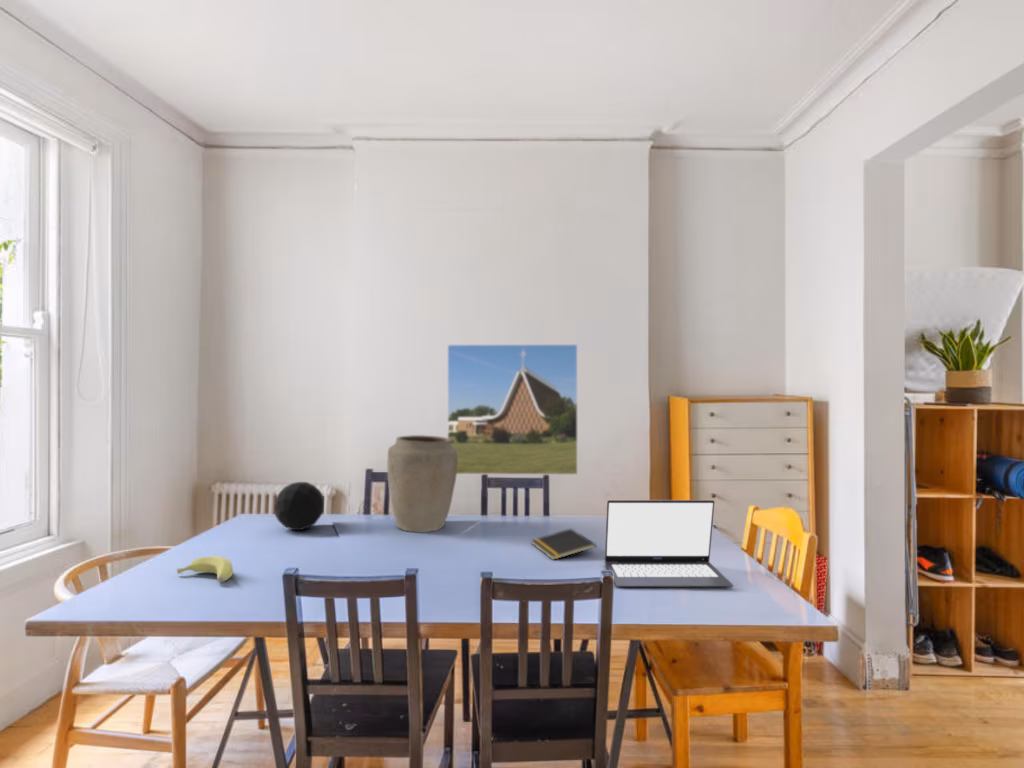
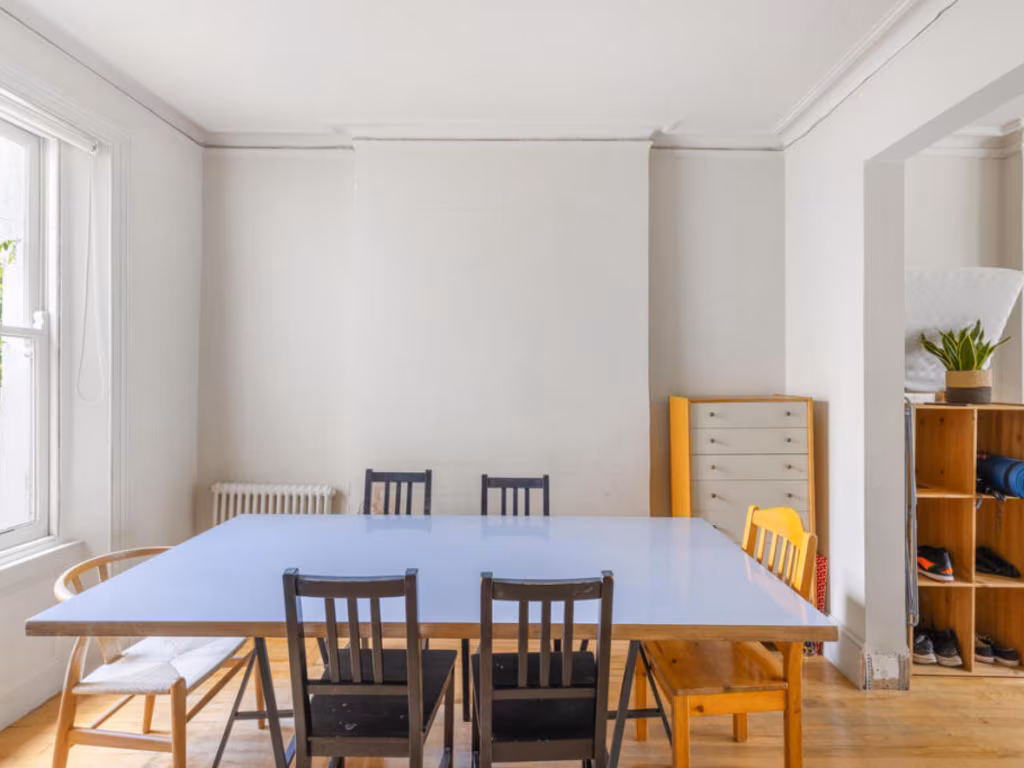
- decorative orb (299, 505)
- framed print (512, 409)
- vase (422, 482)
- banana (204, 568)
- laptop (665, 539)
- notepad (562, 543)
